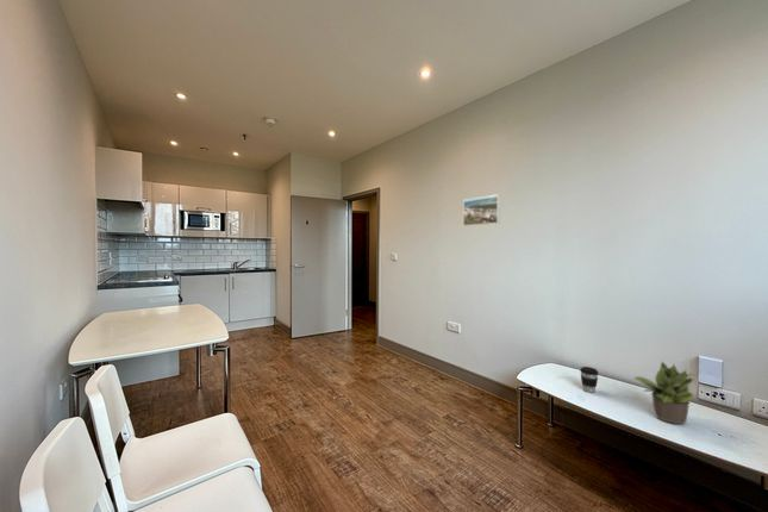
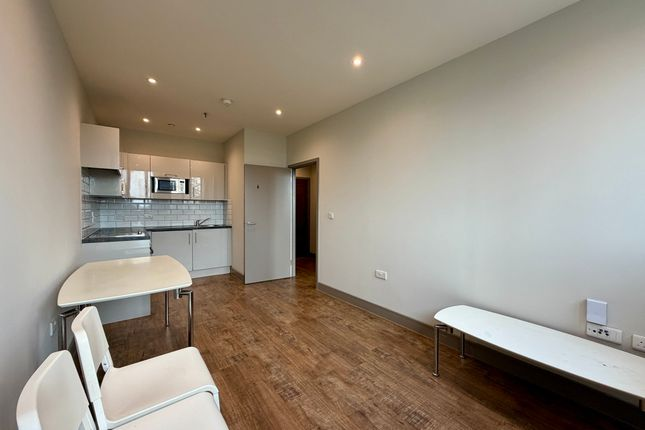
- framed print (480, 211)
- coffee cup (588, 380)
- potted plant (664, 391)
